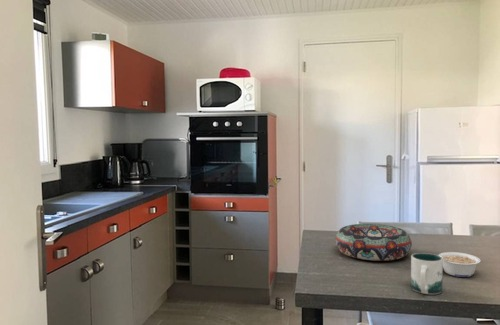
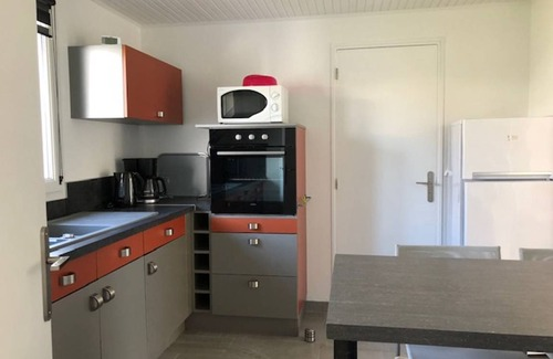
- decorative bowl (372, 241)
- mug (425, 275)
- legume (458, 264)
